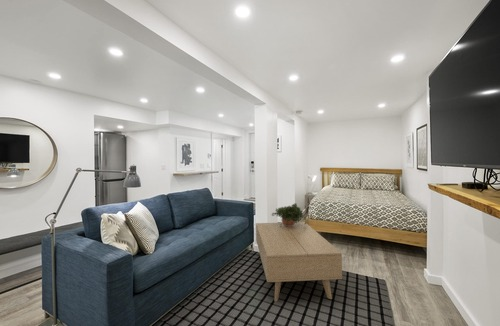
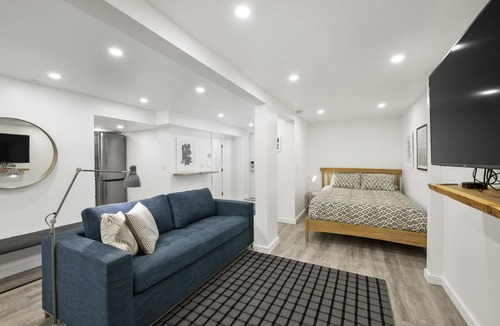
- potted plant (289, 214)
- coffee table (291, 254)
